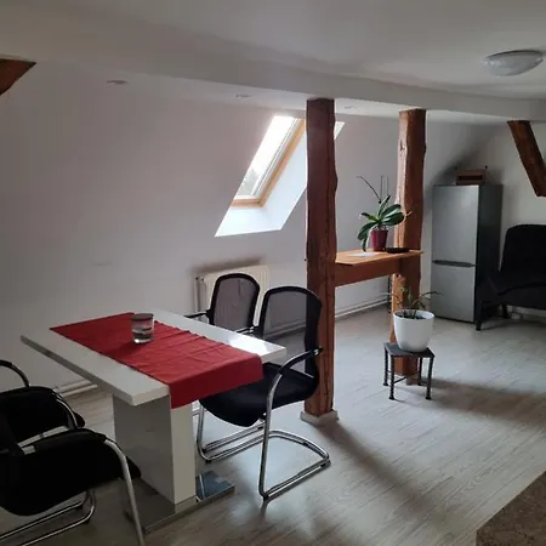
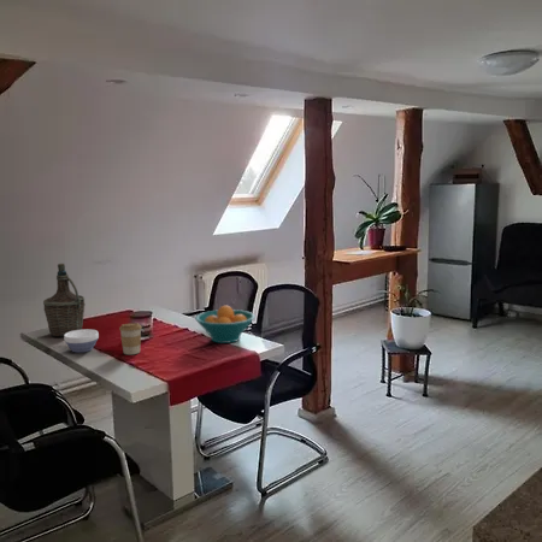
+ bowl (81, 341)
+ bottle (64, 299)
+ coffee cup (130, 337)
+ fruit bowl (225, 322)
